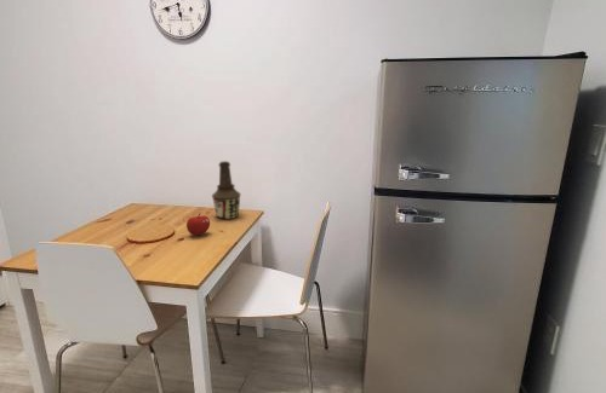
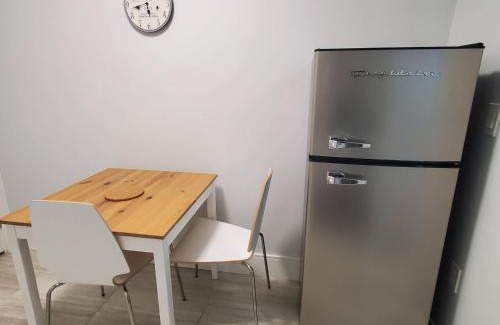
- fruit (198, 224)
- bottle (225, 189)
